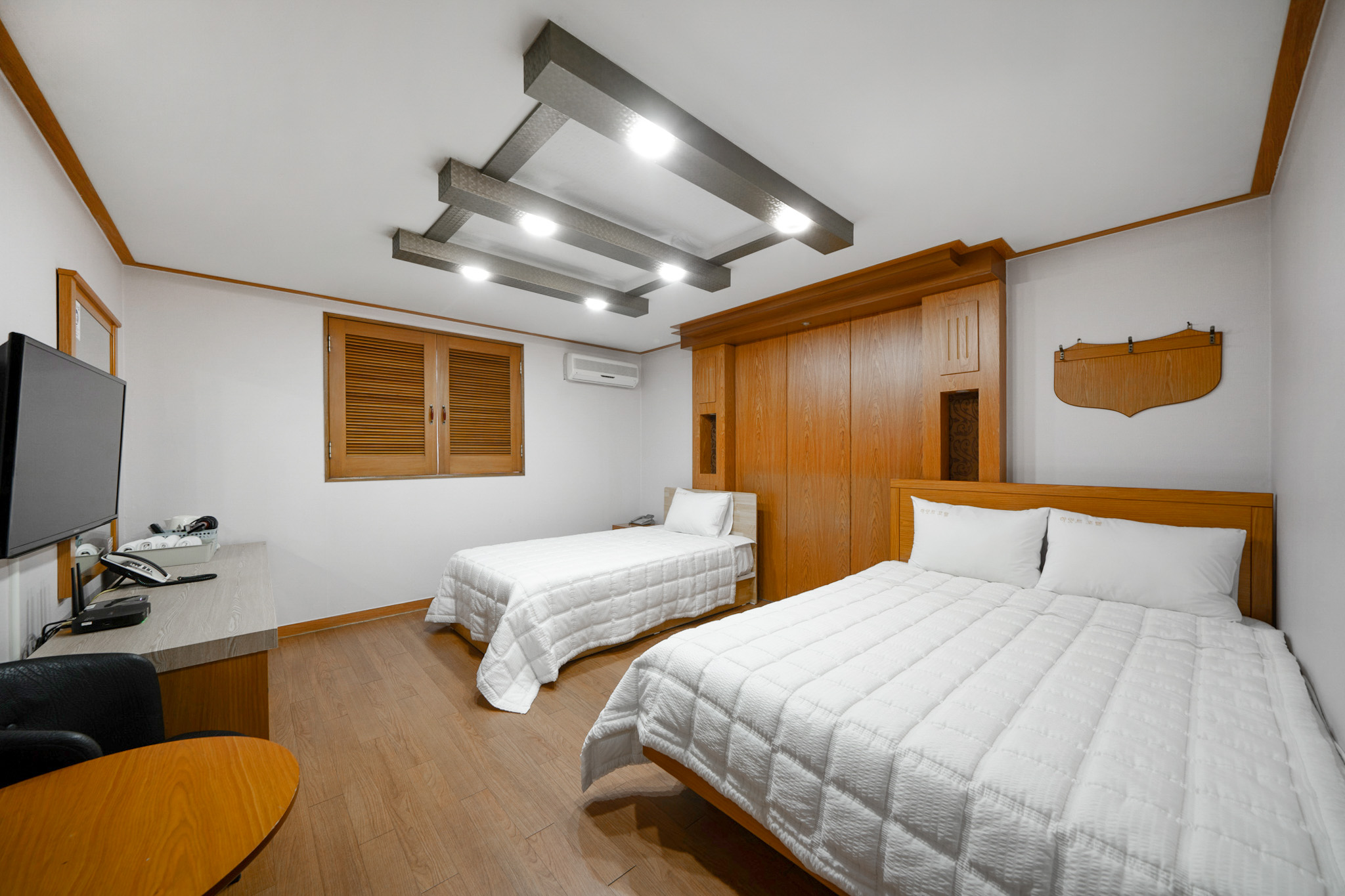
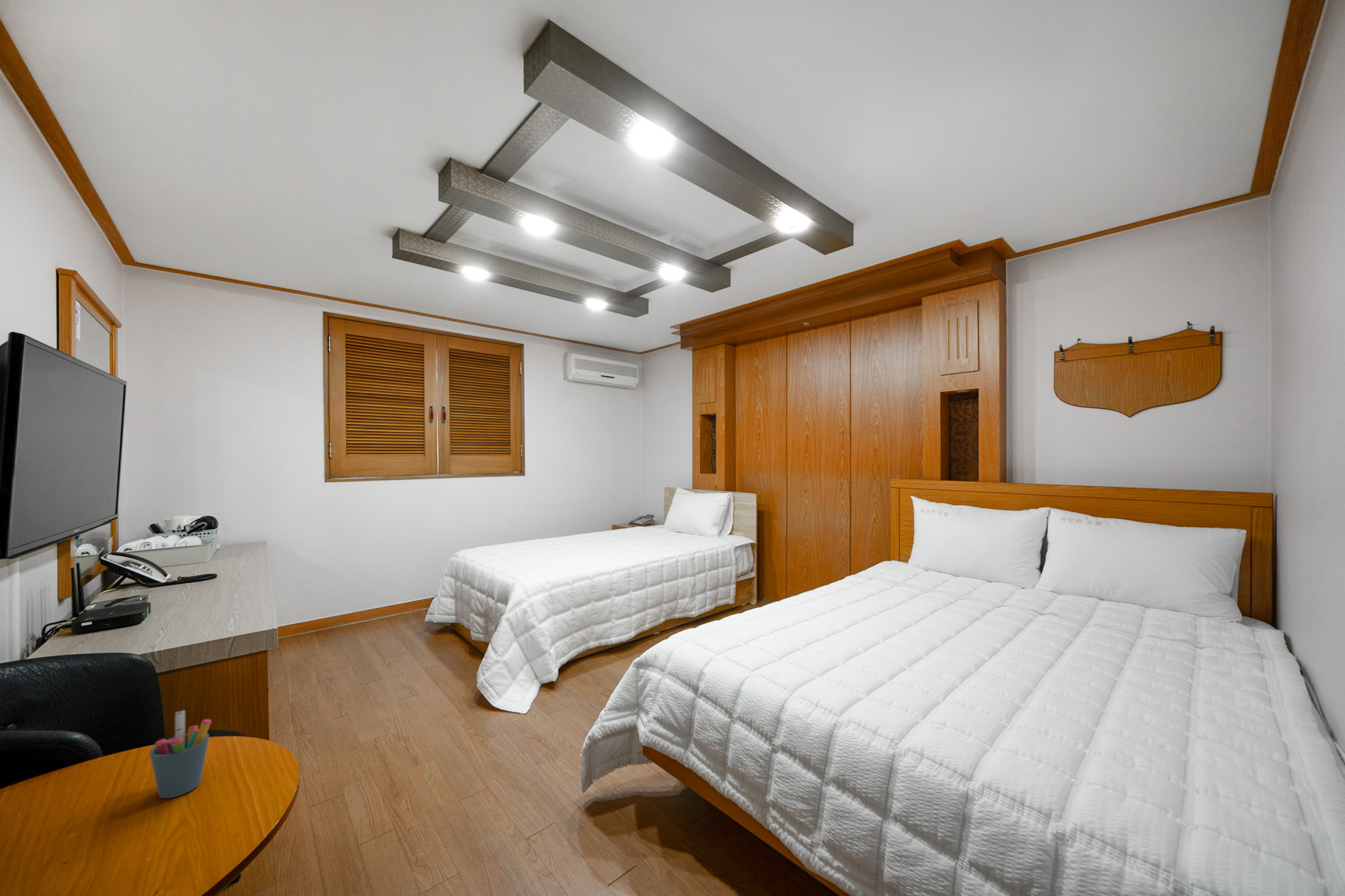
+ pen holder (181, 754)
